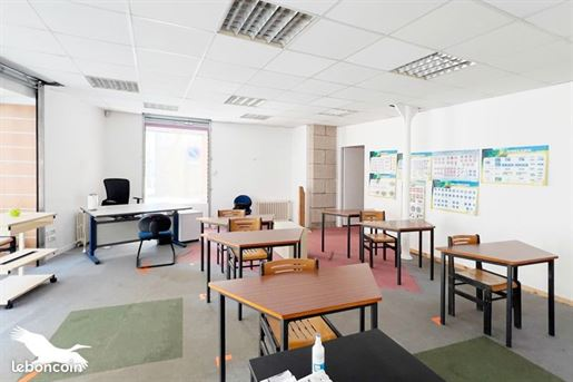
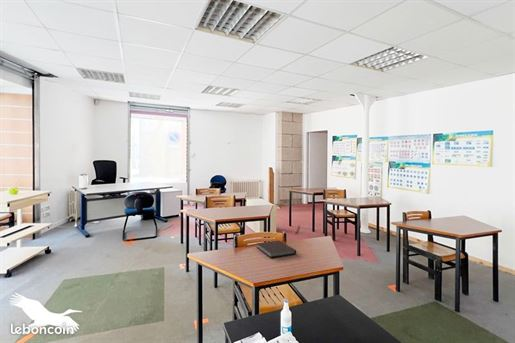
+ notebook (275, 248)
